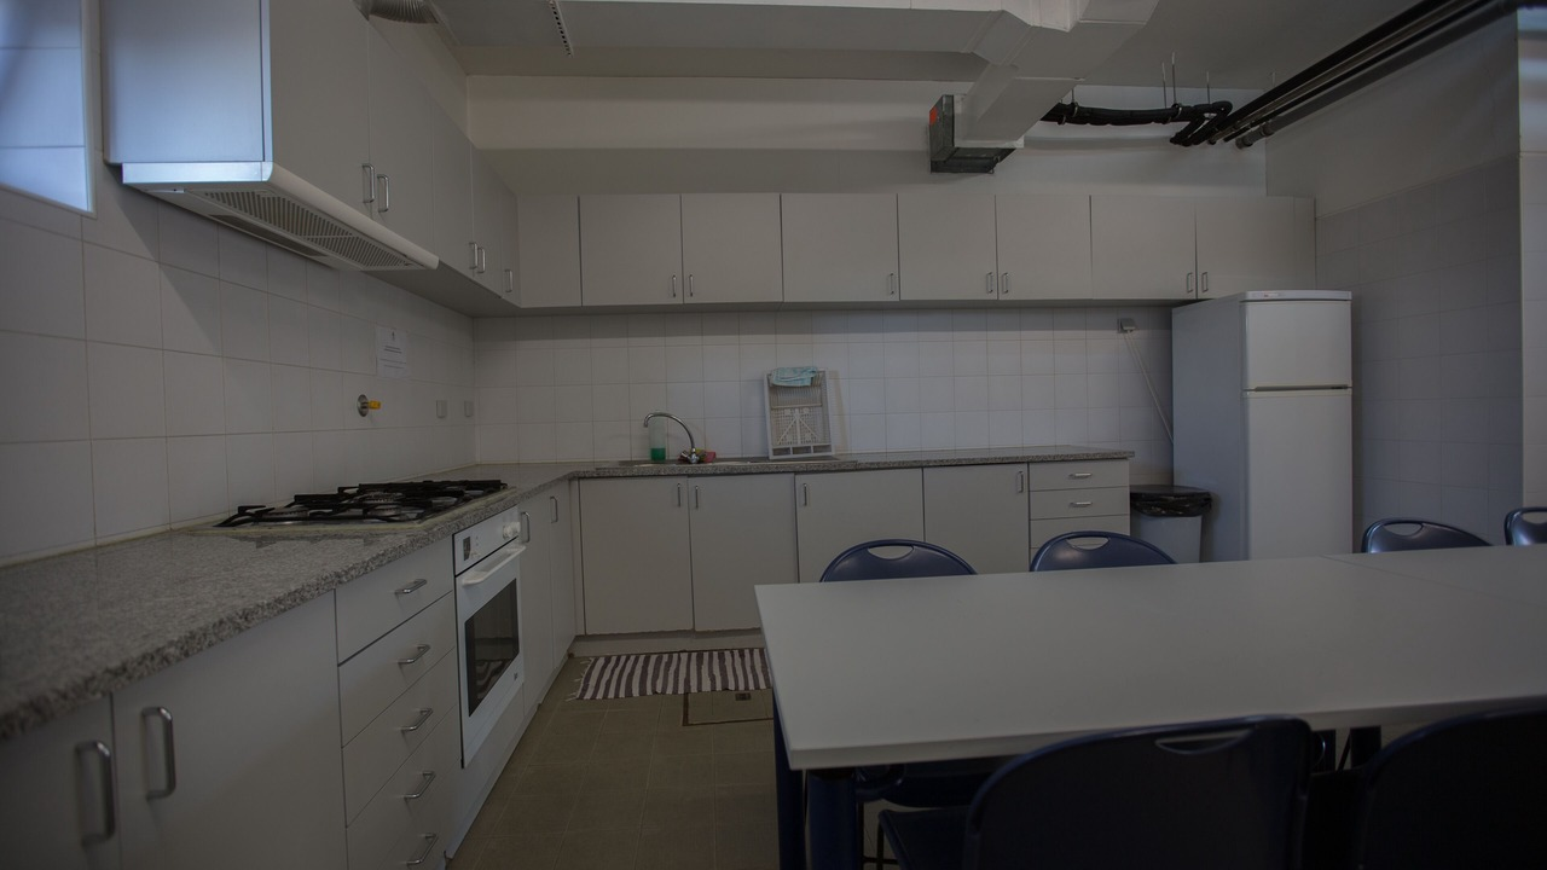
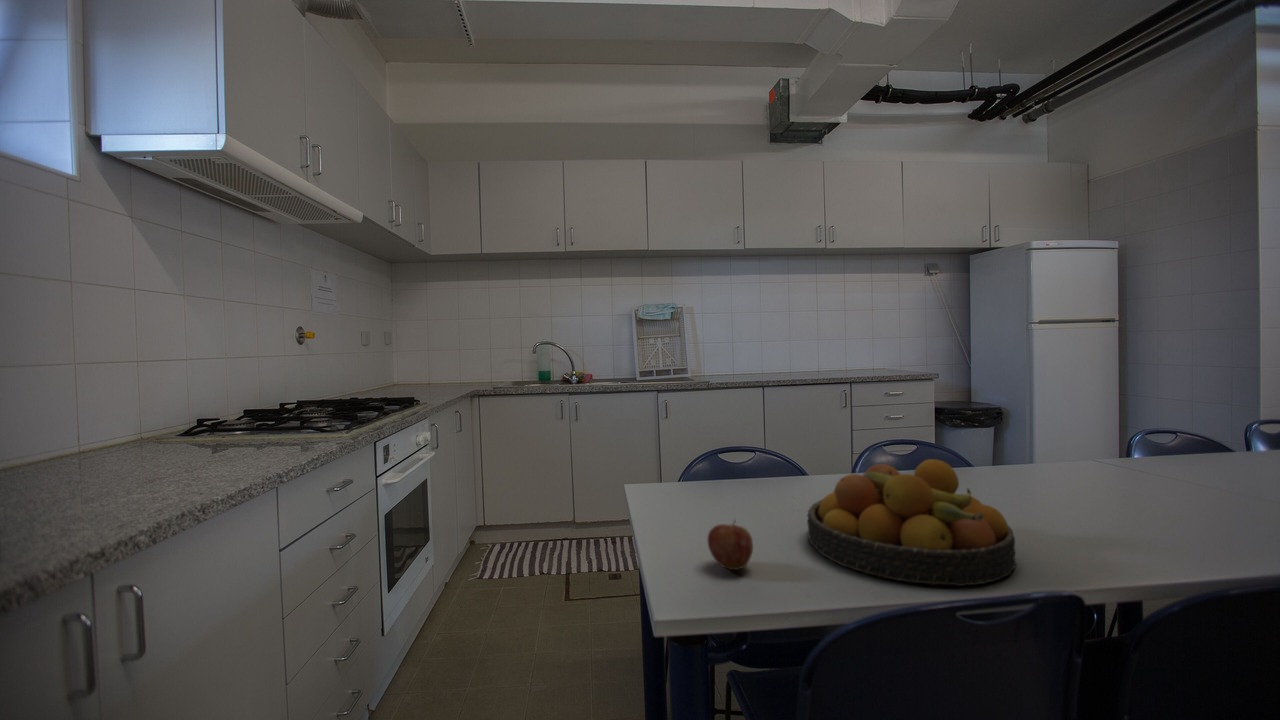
+ apple (730, 544)
+ fruit bowl (902, 506)
